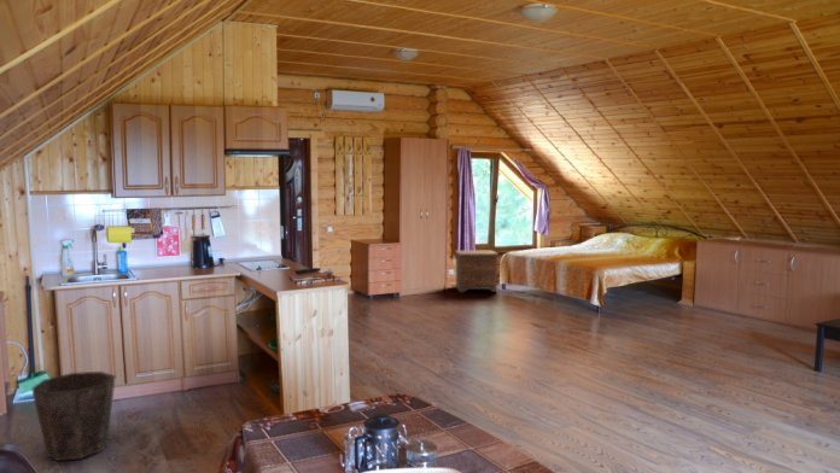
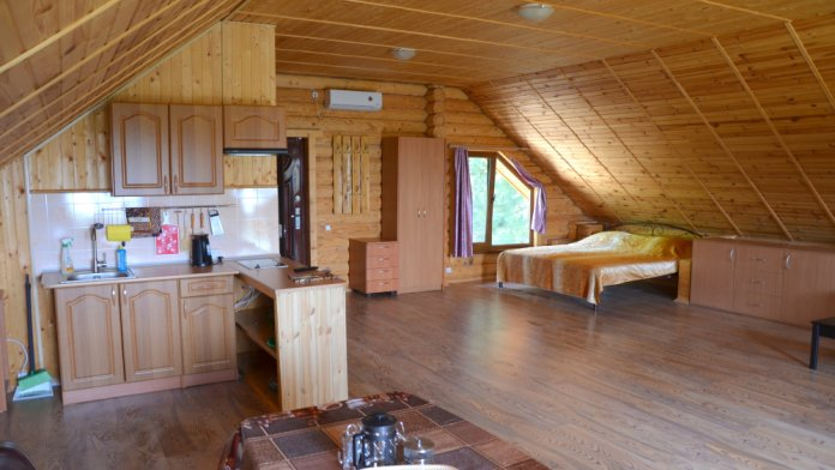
- waste bin (76, 415)
- nightstand (476, 270)
